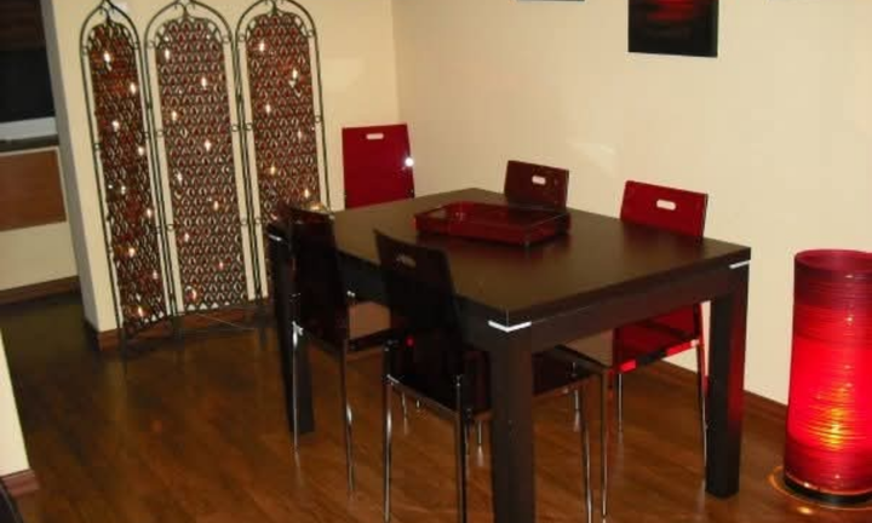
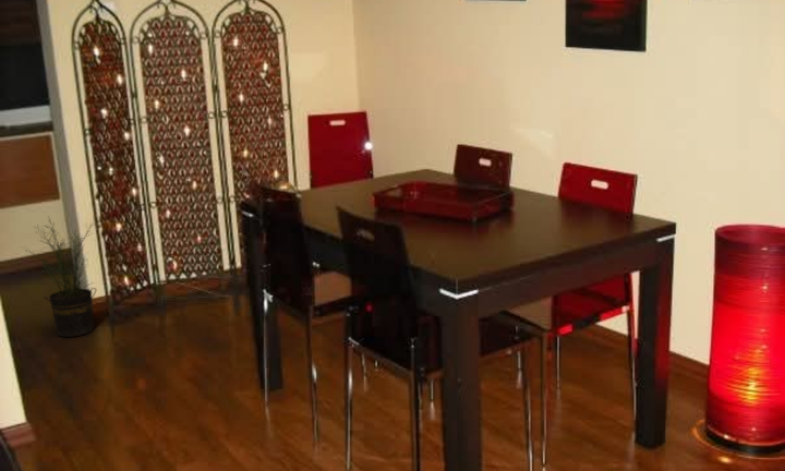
+ potted plant (64, 275)
